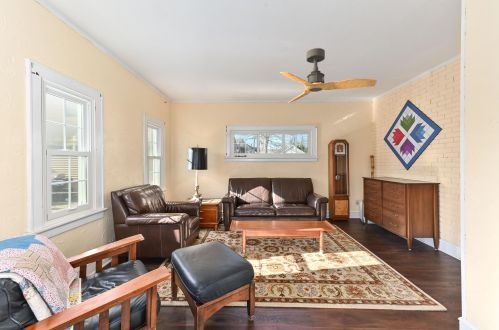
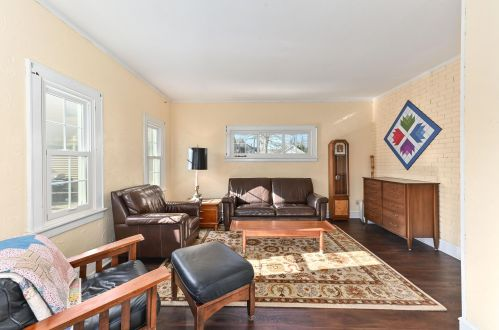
- ceiling fan (322, 73)
